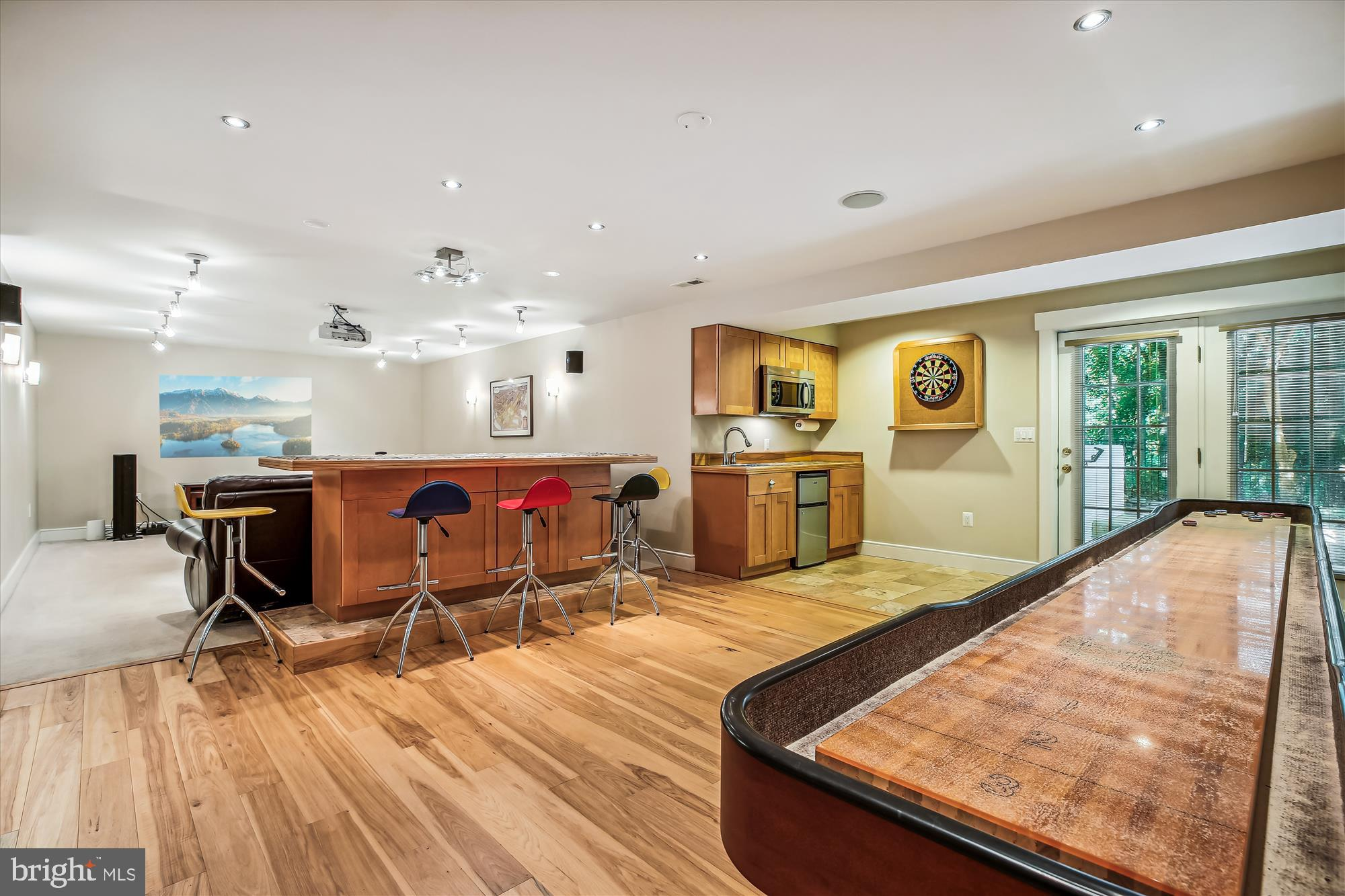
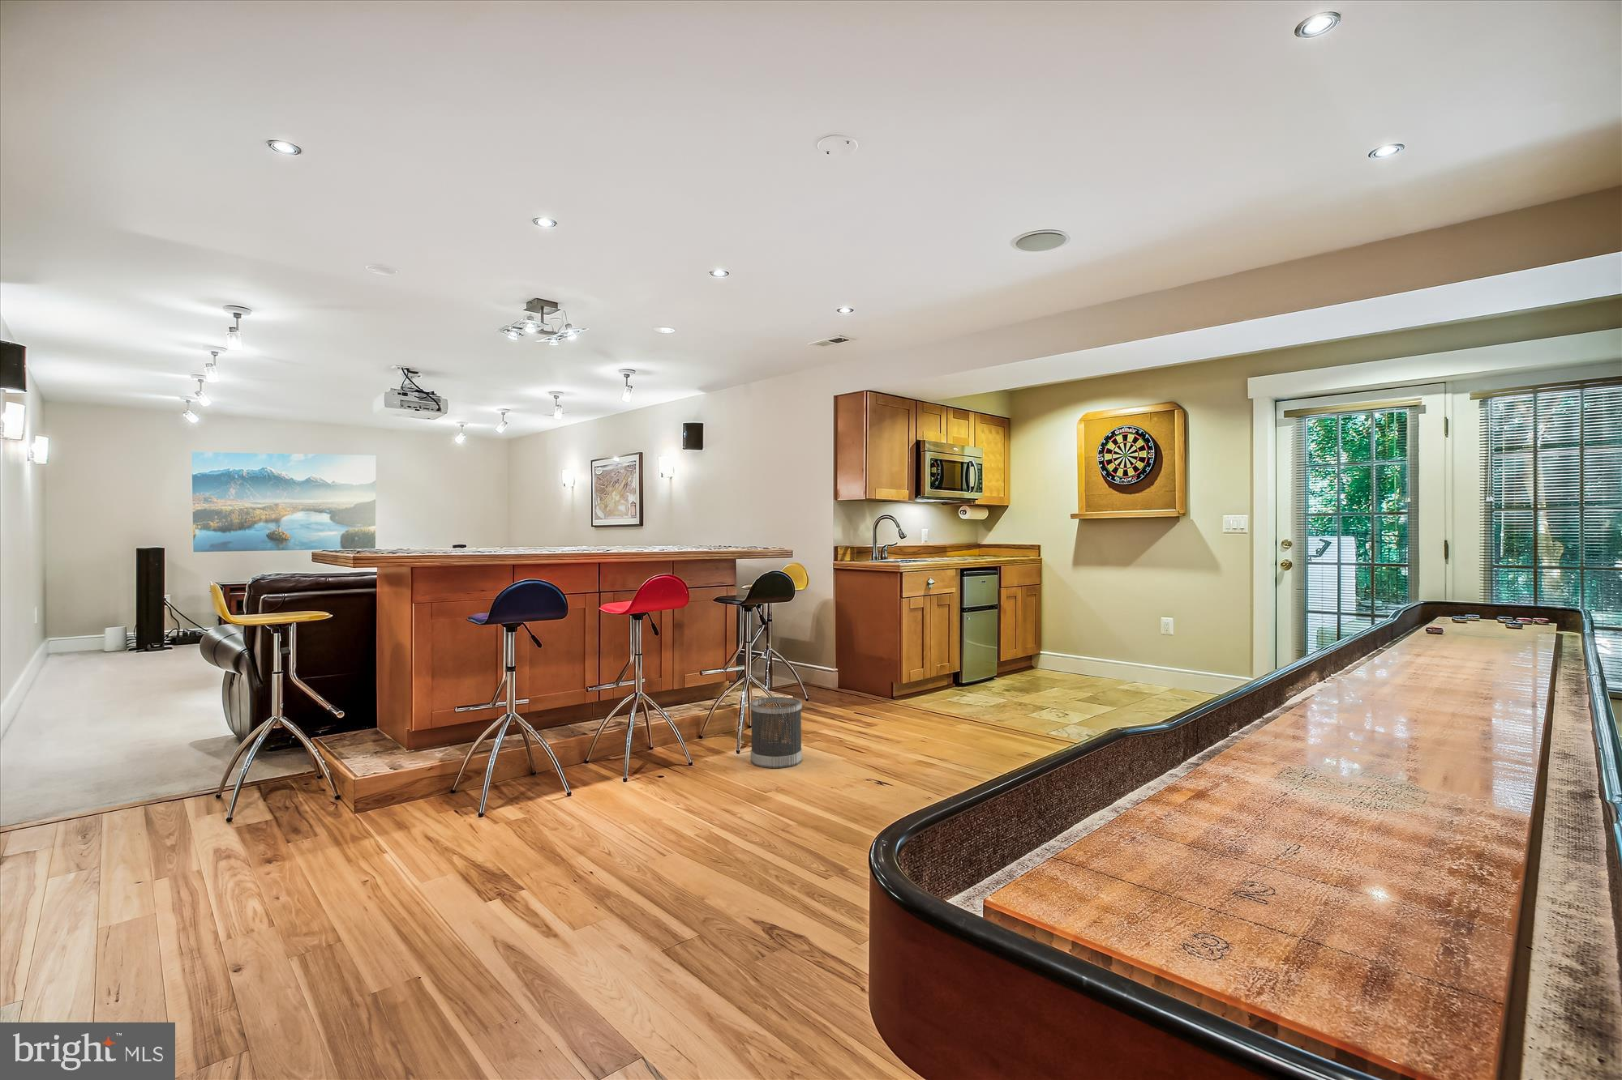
+ wastebasket (777, 730)
